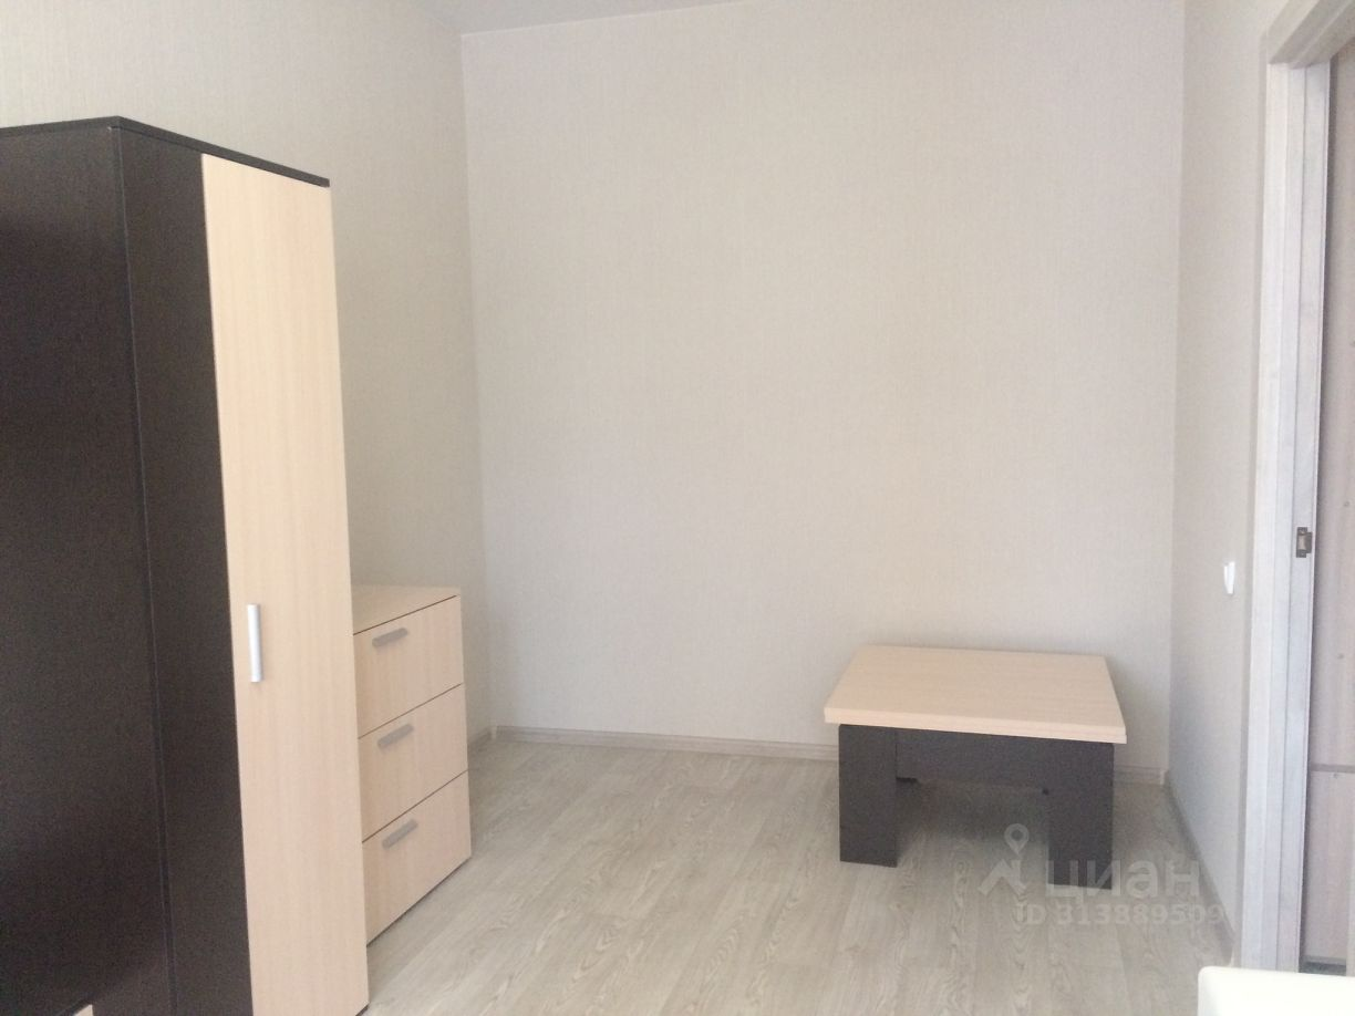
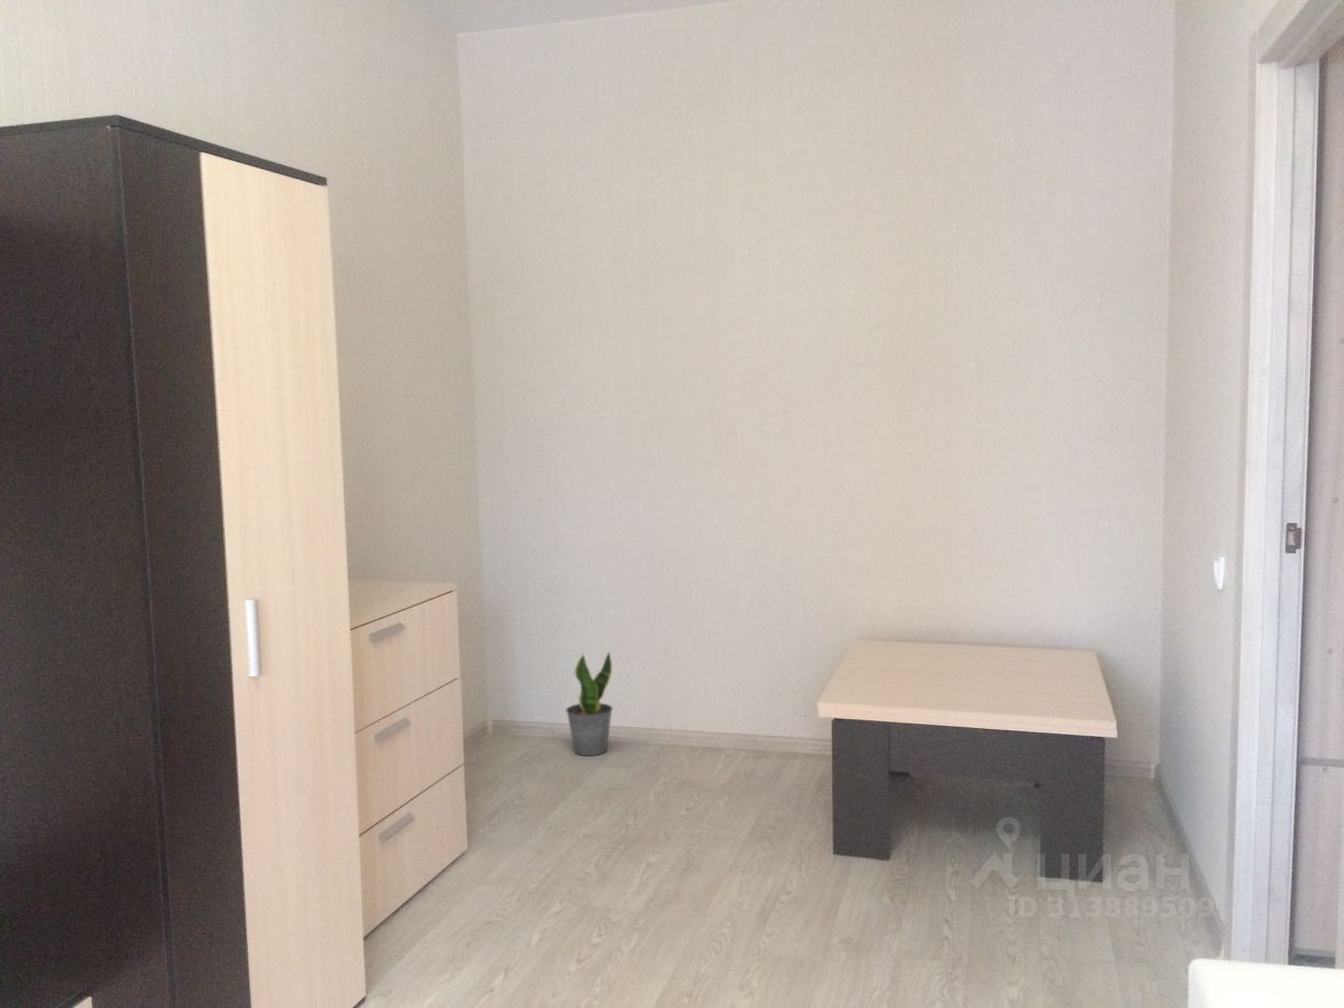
+ potted plant (589, 699)
